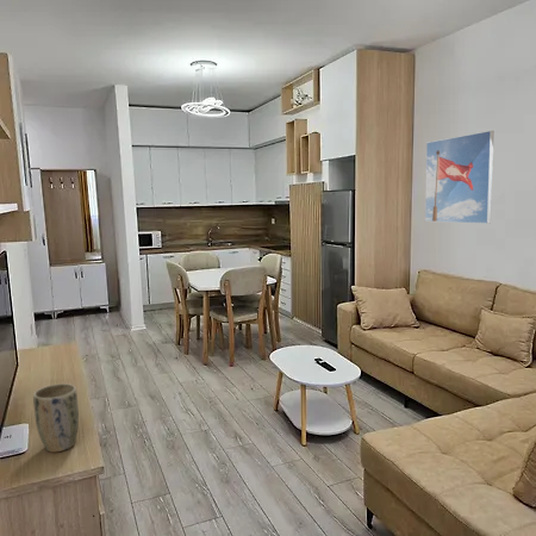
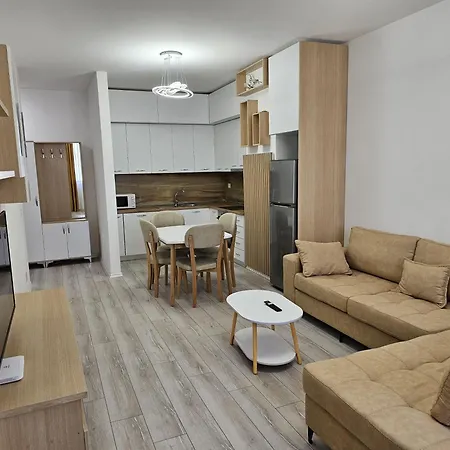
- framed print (456, 180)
- plant pot (57, 418)
